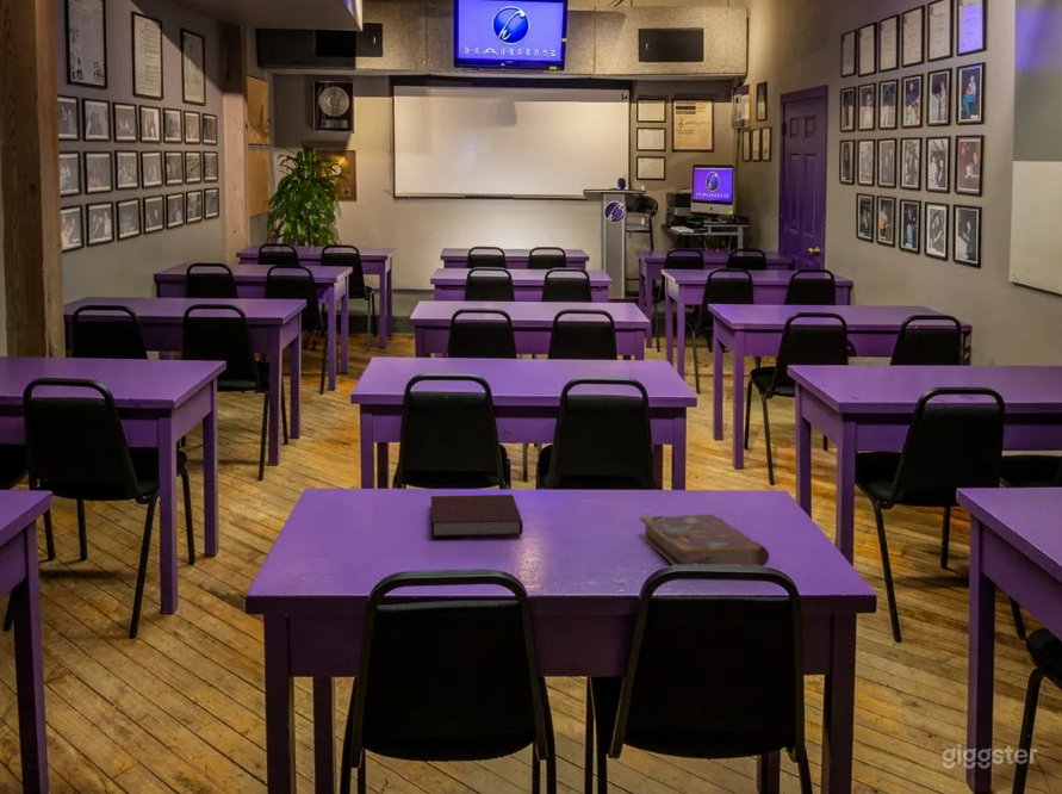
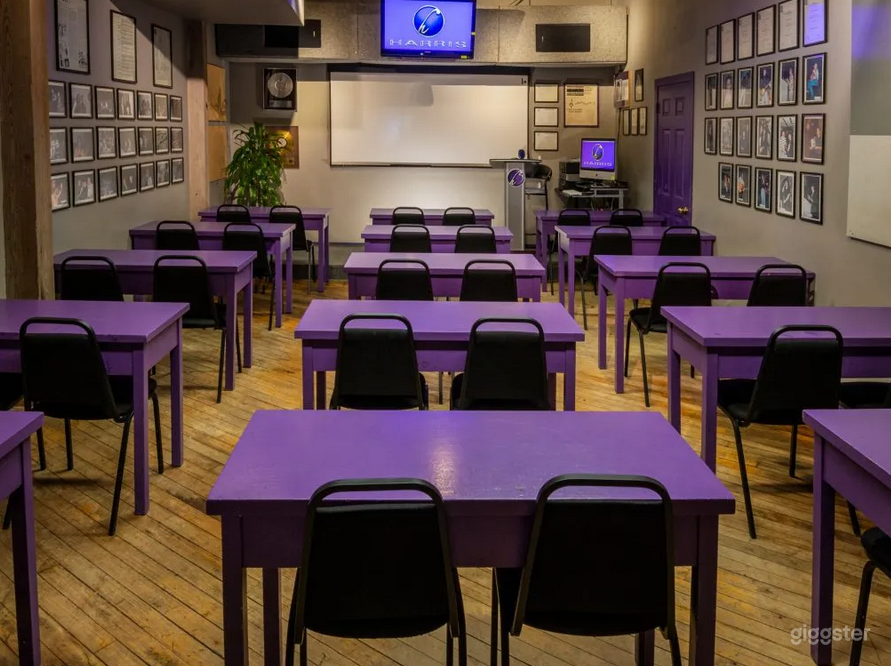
- notebook (474, 514)
- book (701, 540)
